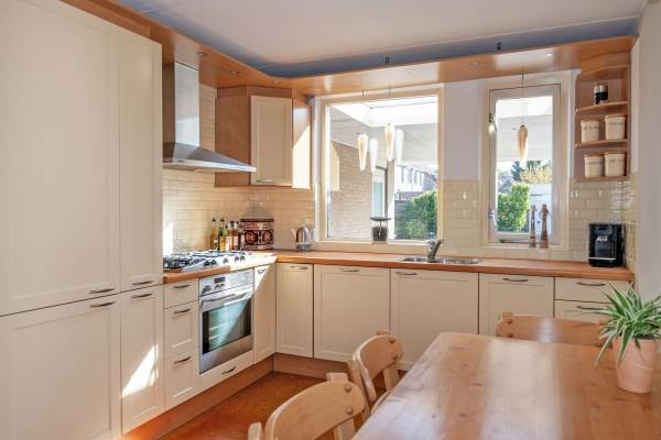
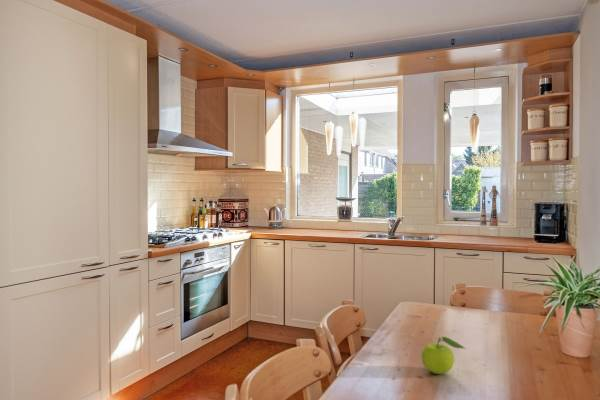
+ fruit (443, 355)
